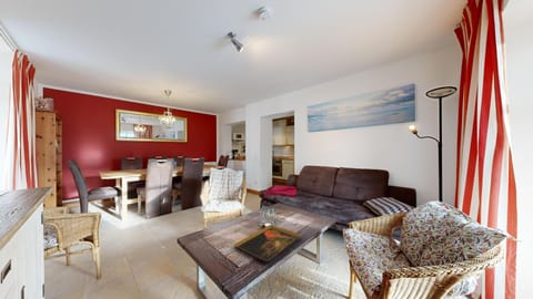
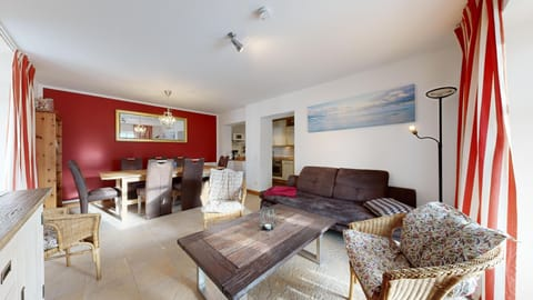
- decorative tray (269, 240)
